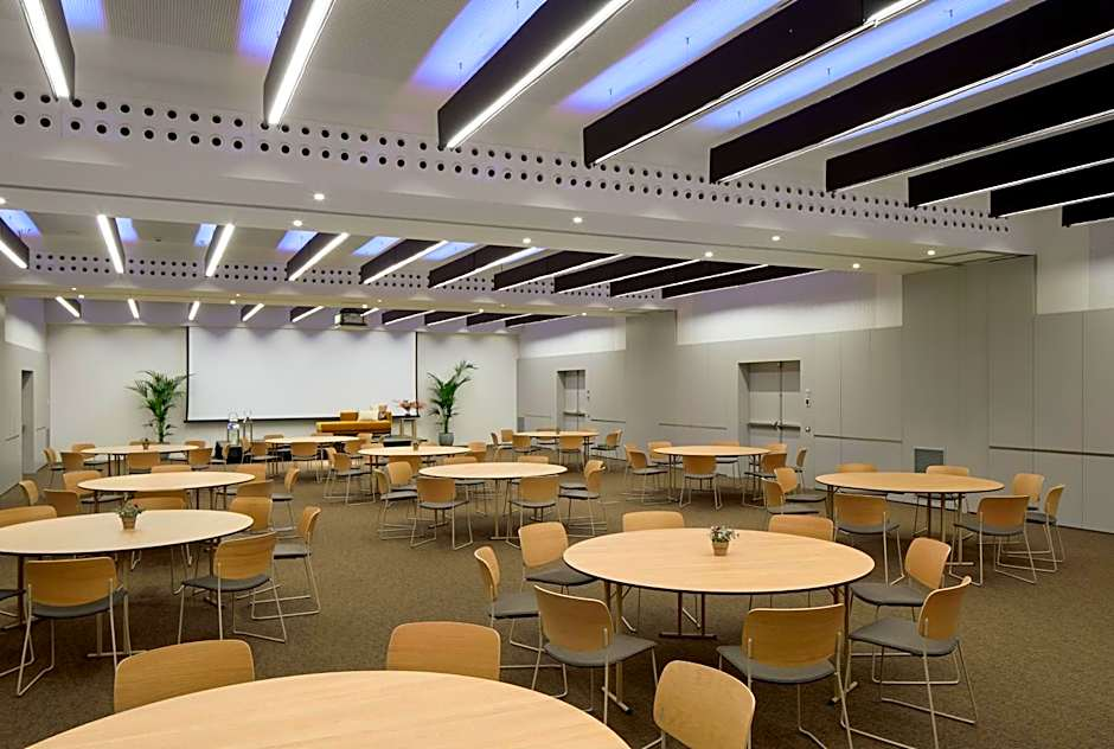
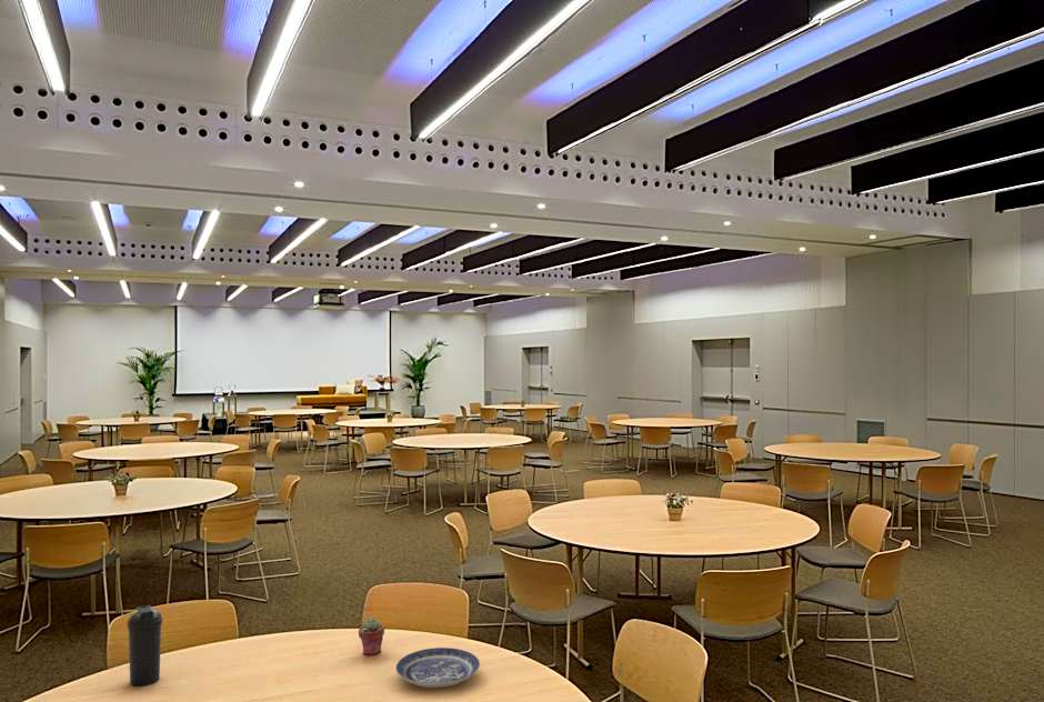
+ water bottle (144, 644)
+ plate (438, 670)
+ potted succulent (371, 634)
